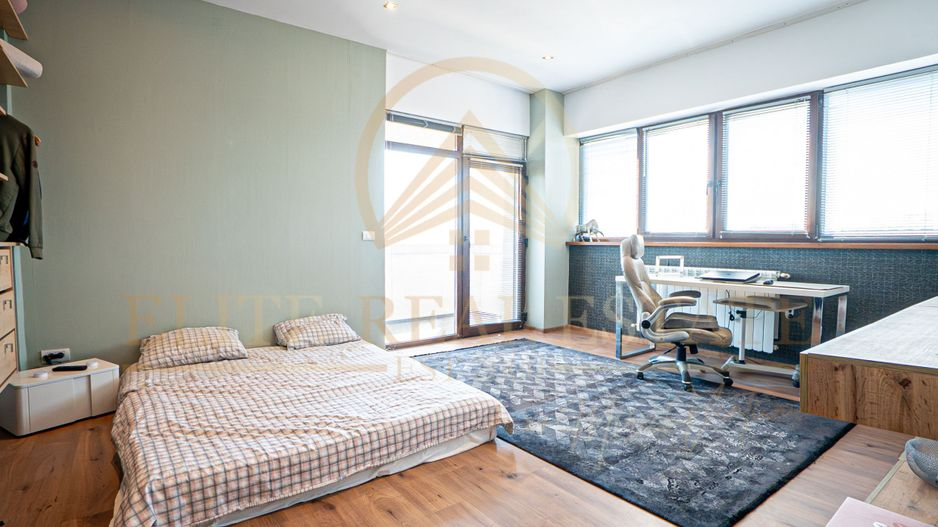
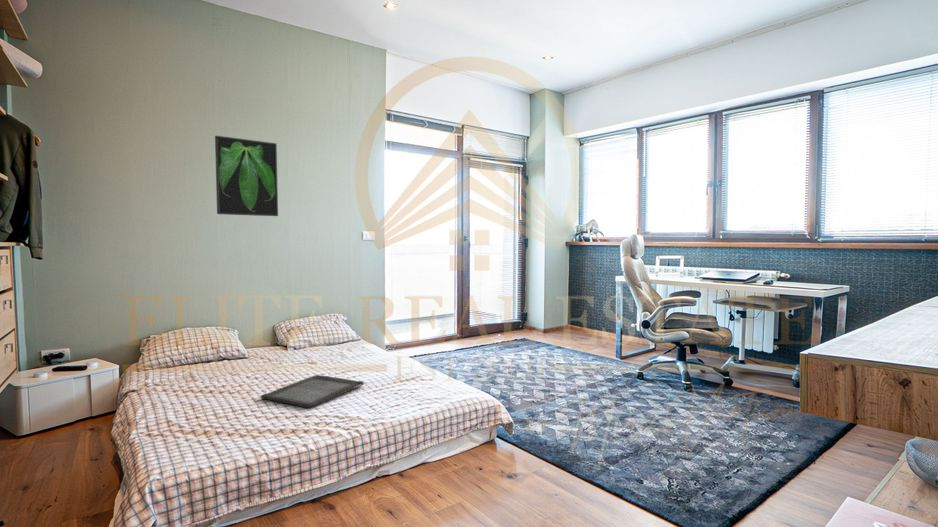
+ serving tray (313, 389)
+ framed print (247, 177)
